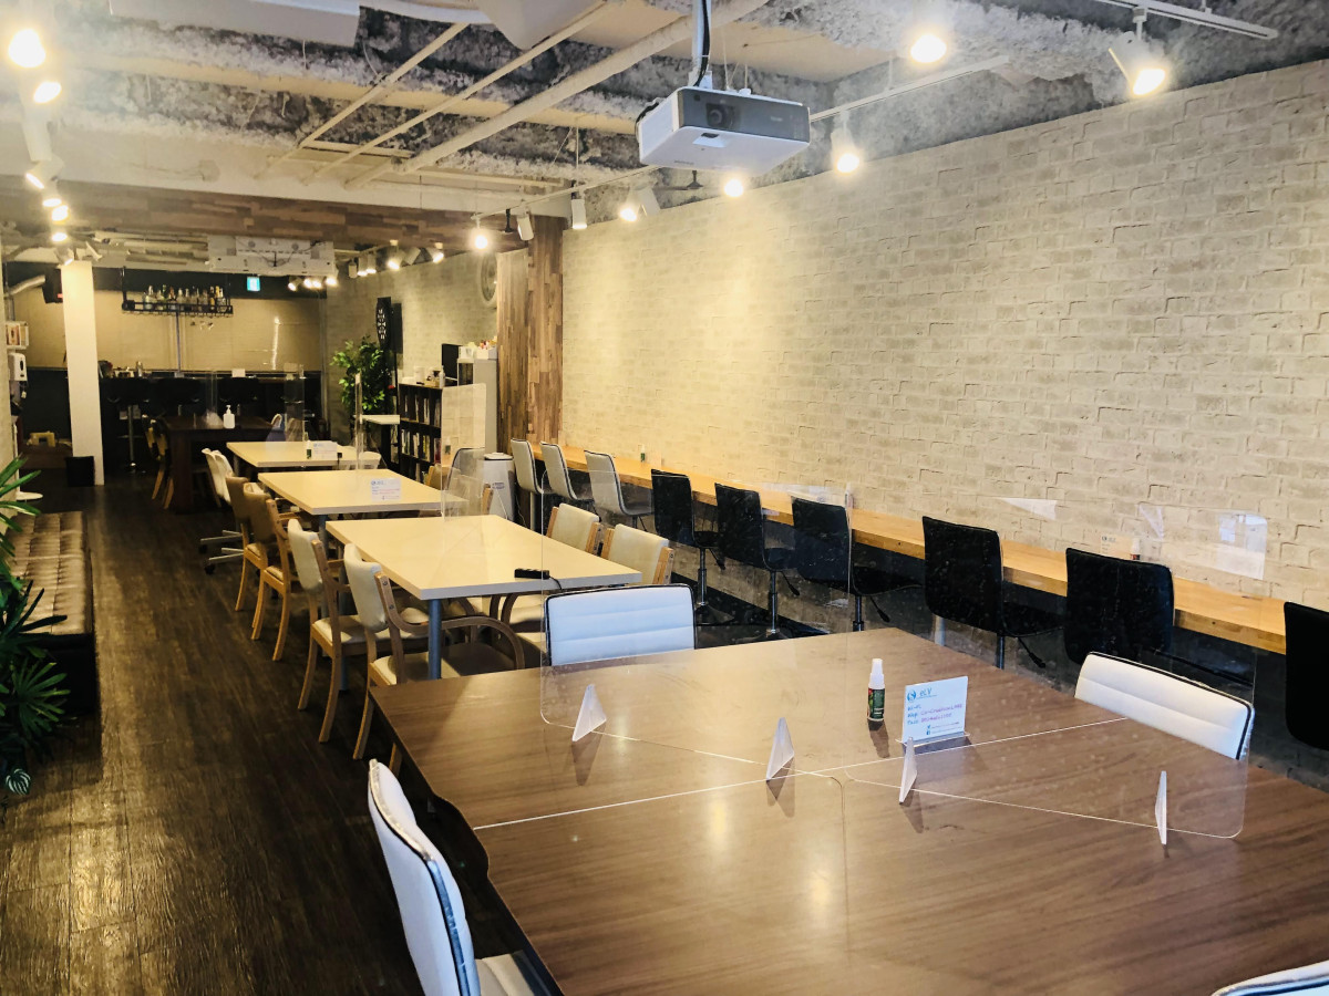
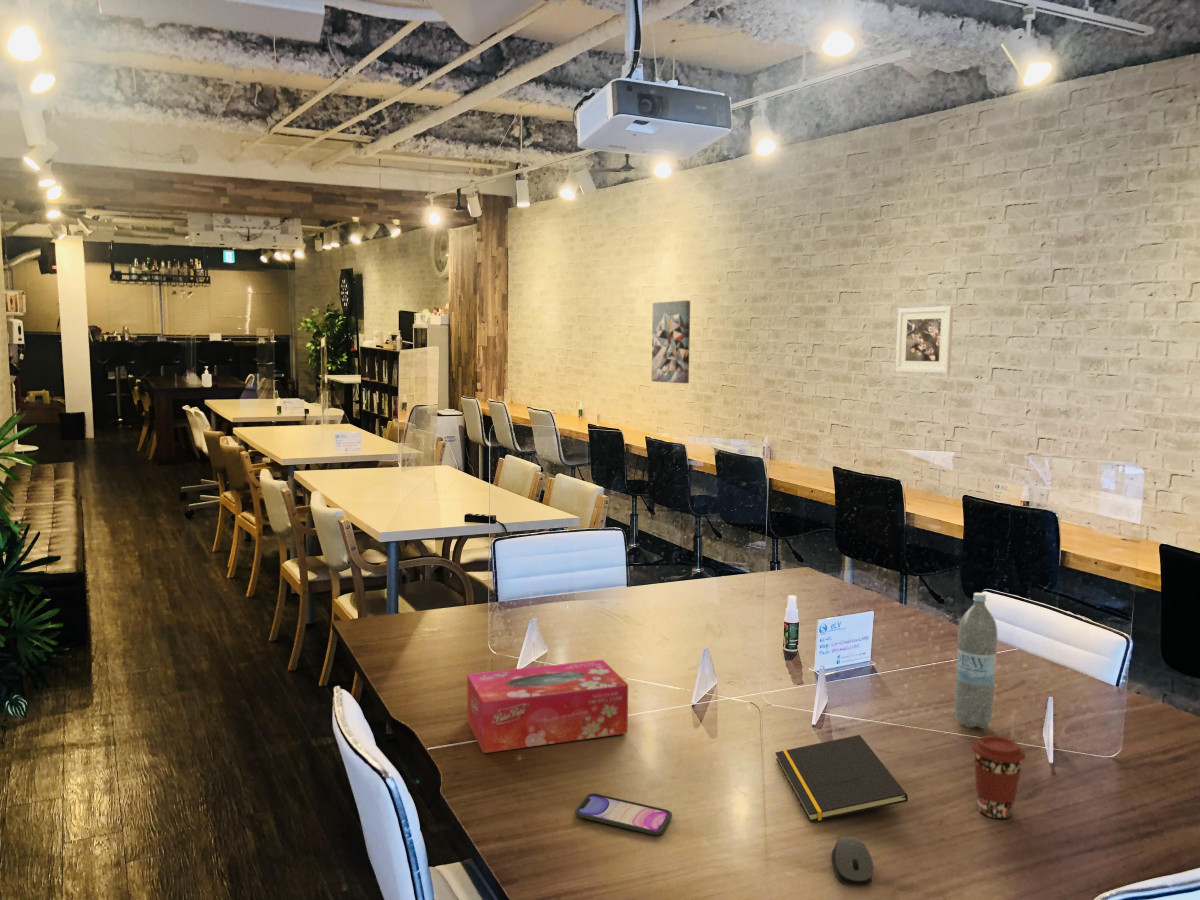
+ notepad (837, 775)
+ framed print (923, 340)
+ smartphone (623, 813)
+ coffee cup (996, 777)
+ computer mouse (852, 857)
+ tissue box (546, 703)
+ water bottle (976, 660)
+ wall art (670, 342)
